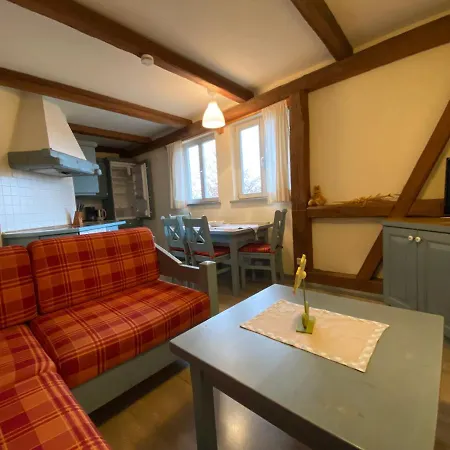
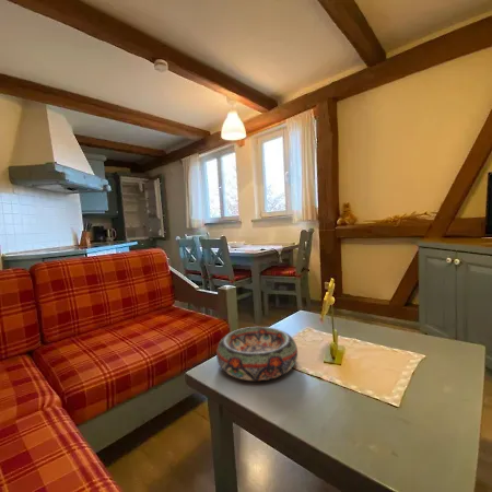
+ decorative bowl (256, 351)
